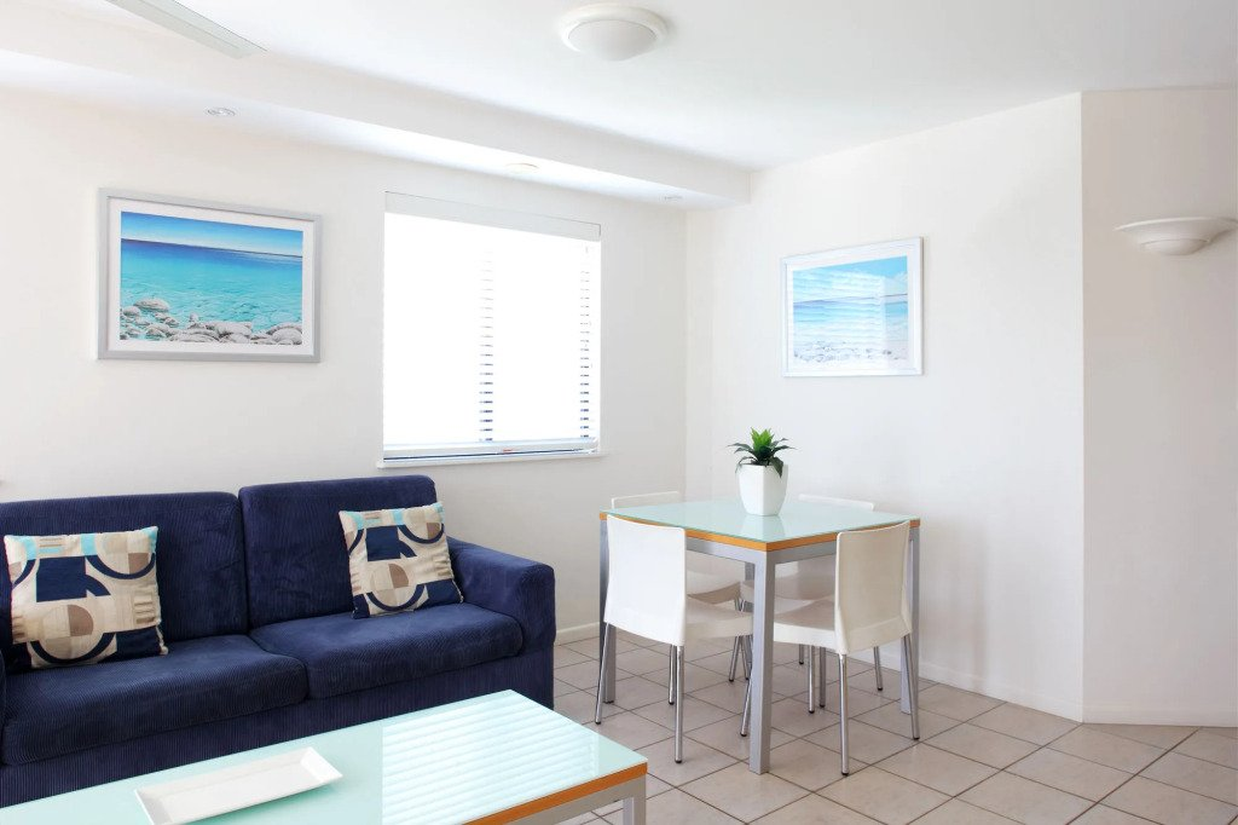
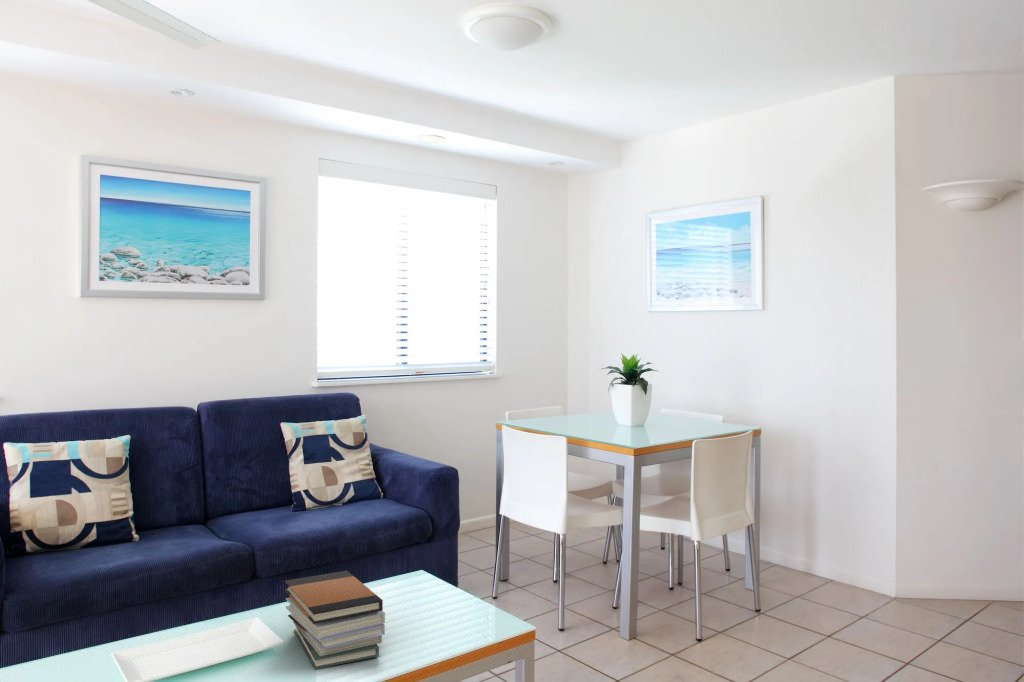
+ book stack (333, 617)
